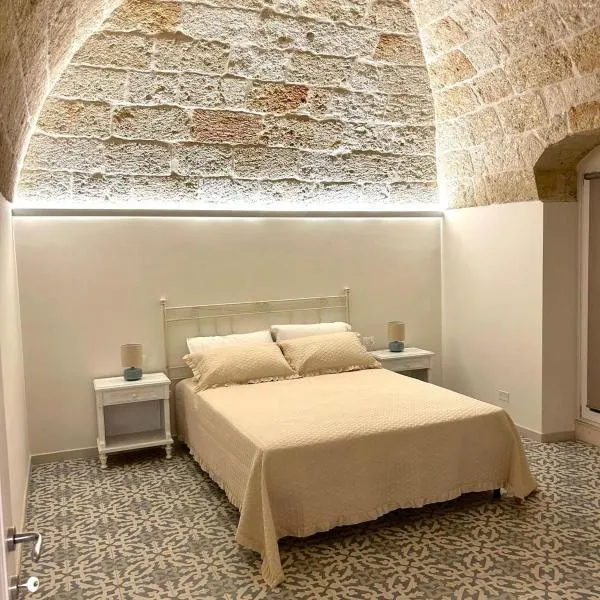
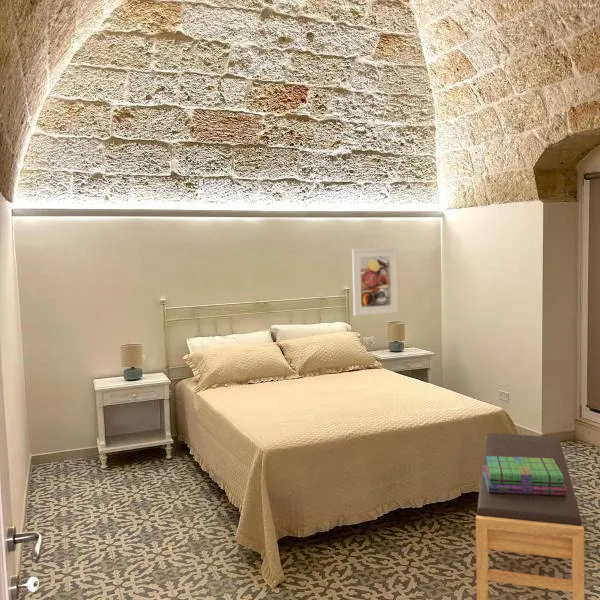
+ stack of books (522, 474)
+ bench (525, 513)
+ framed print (375, 281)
